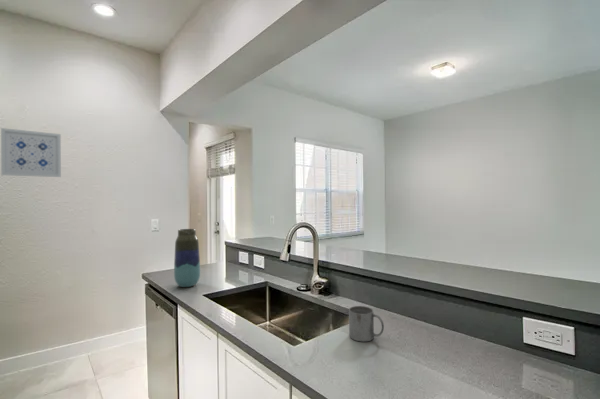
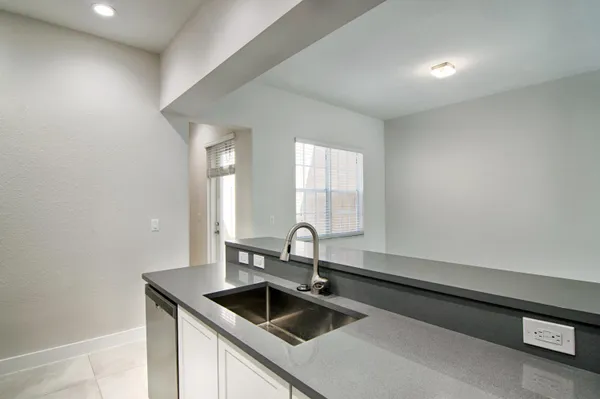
- mug (366, 324)
- vase (187, 257)
- wall art (32, 153)
